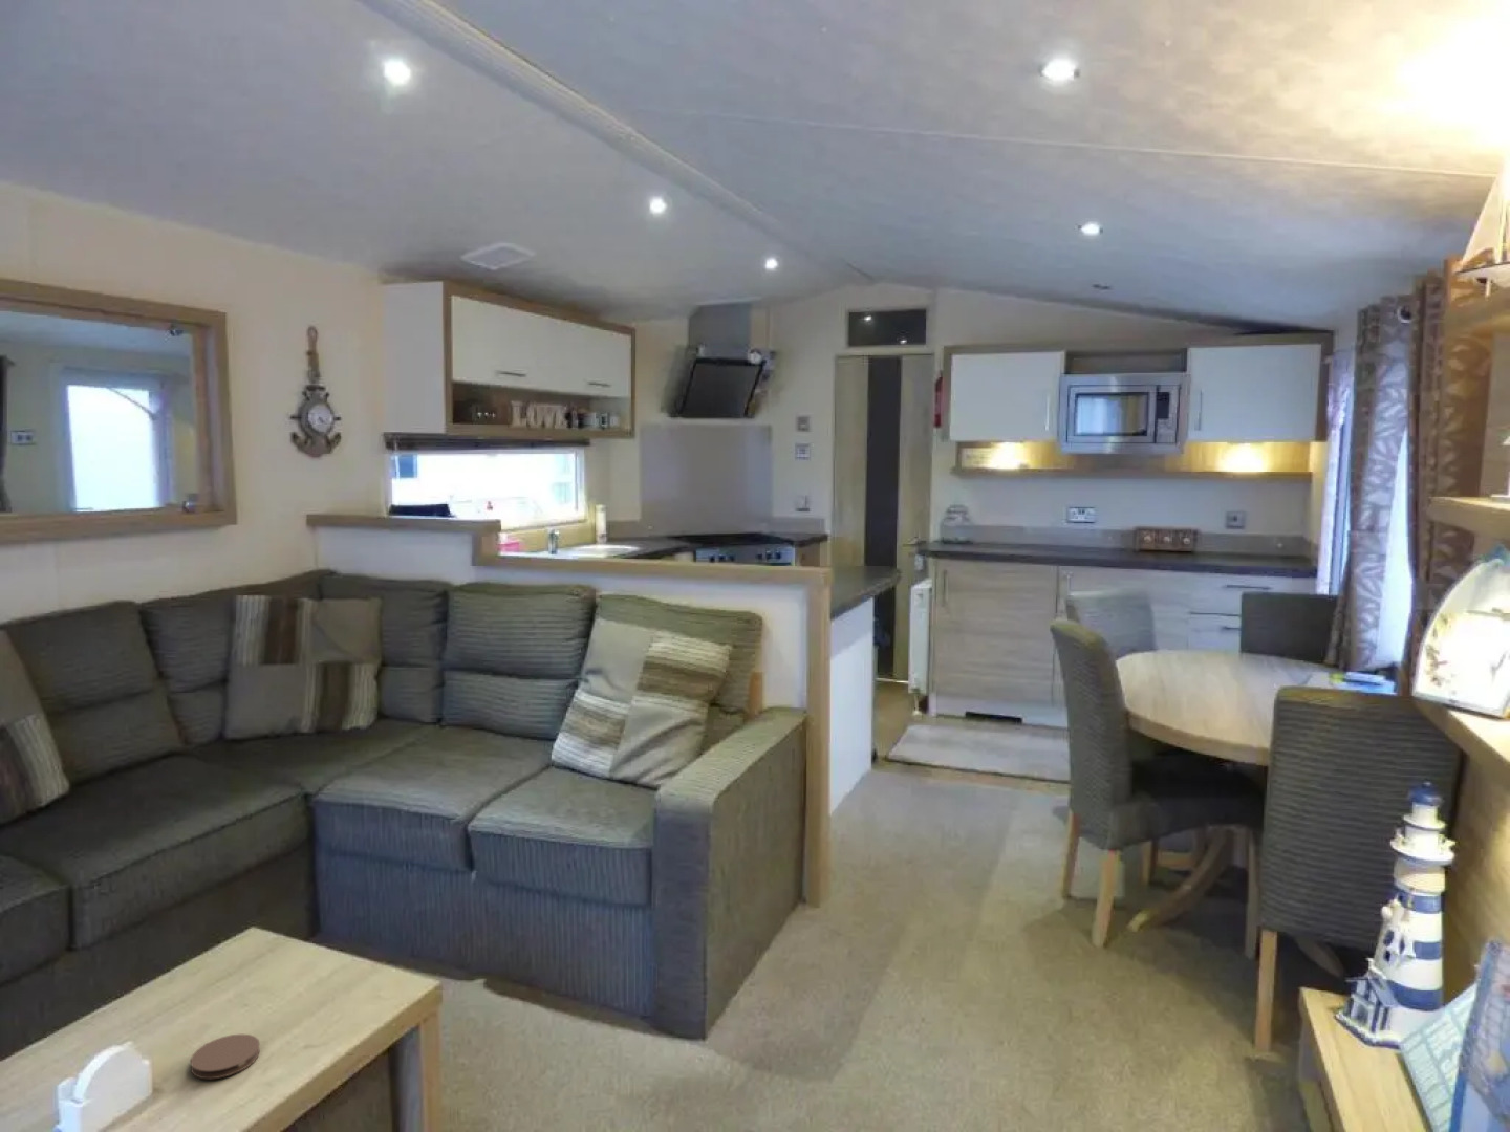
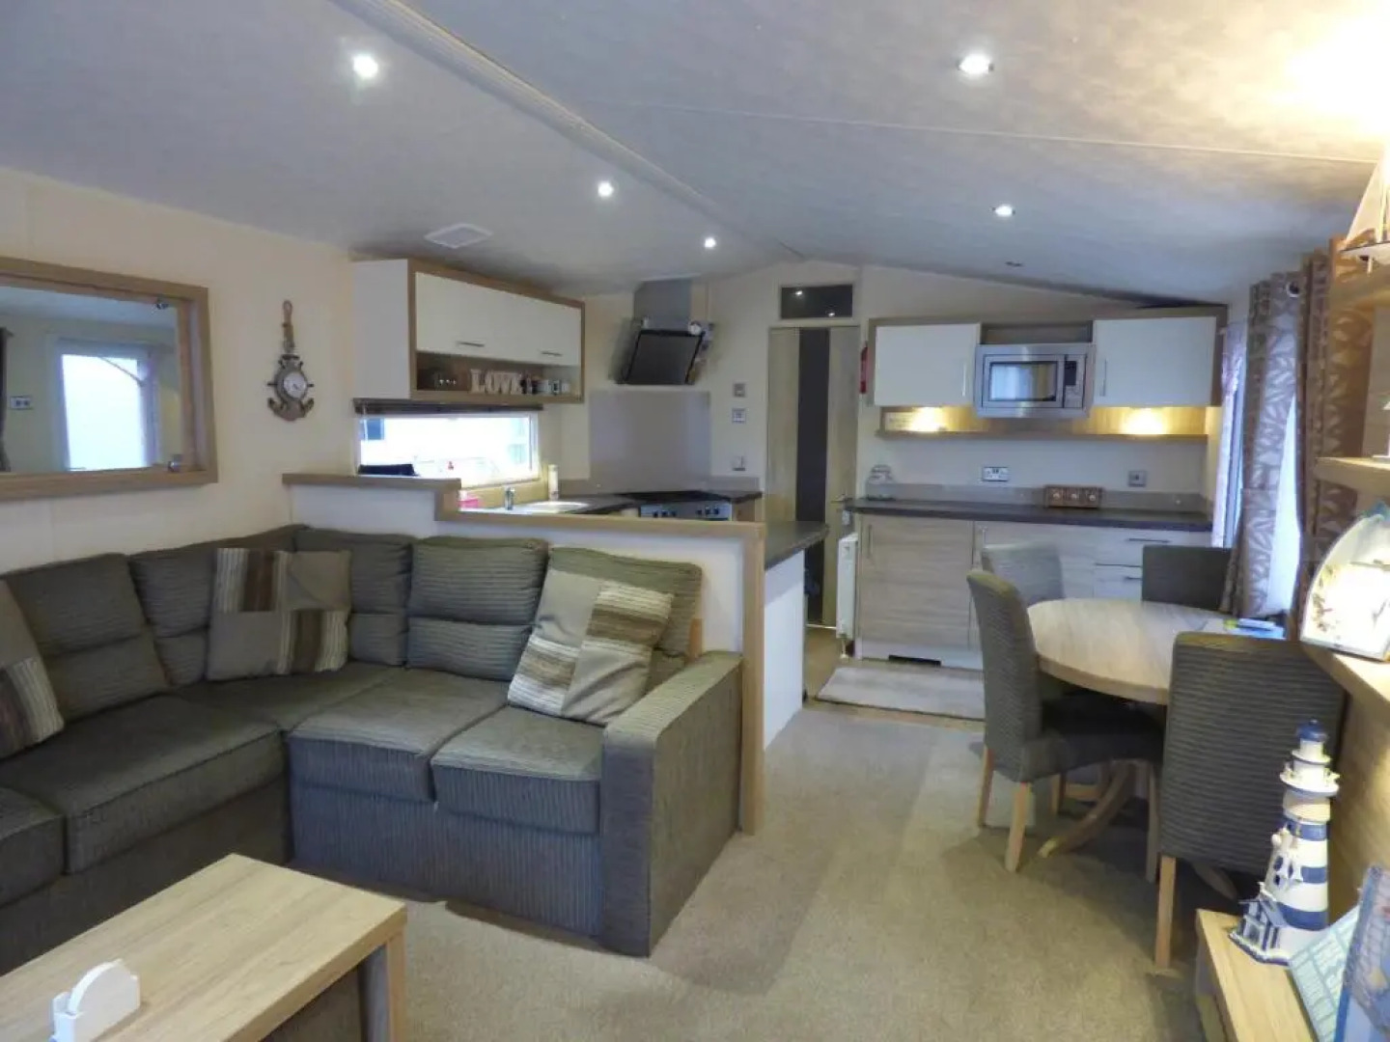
- coaster (226, 1056)
